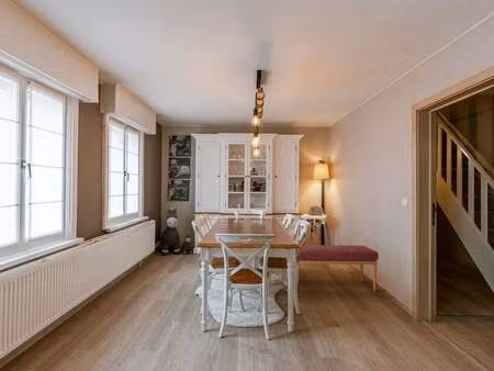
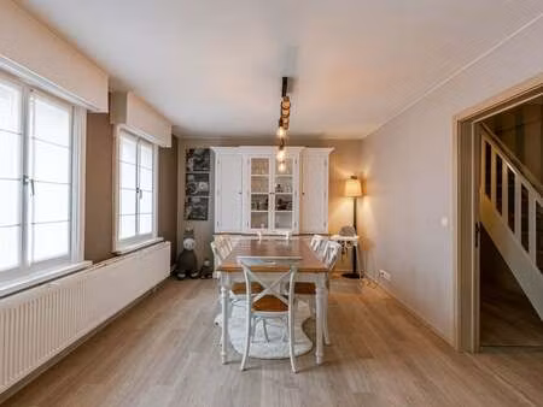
- bench (307, 263)
